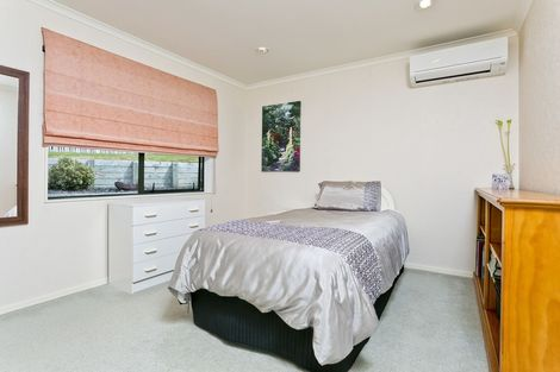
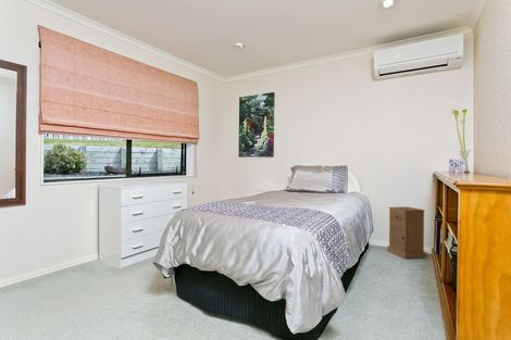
+ nightstand (404, 230)
